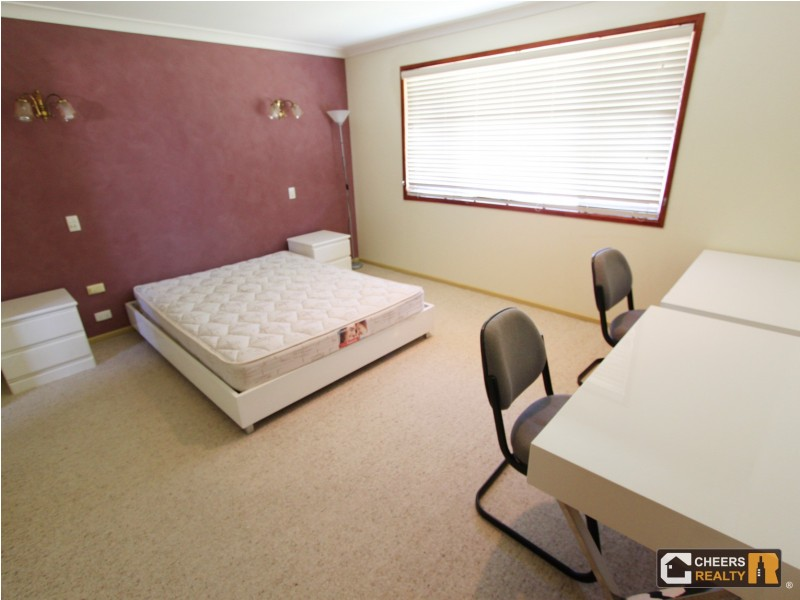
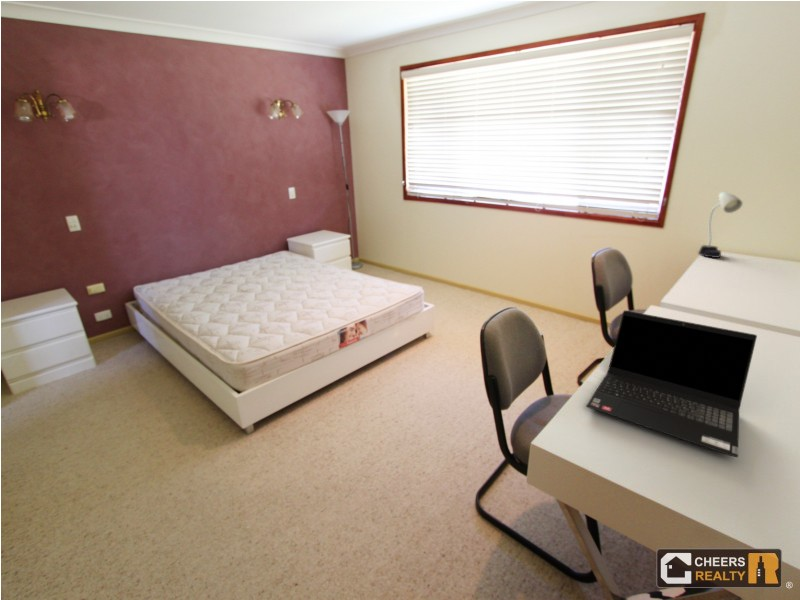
+ desk lamp (710, 224)
+ laptop computer (670, 372)
